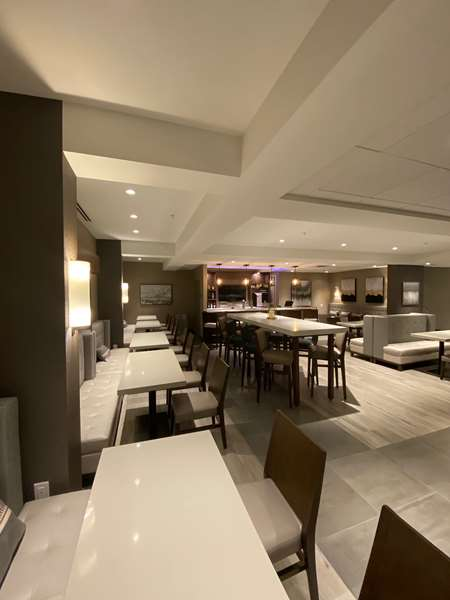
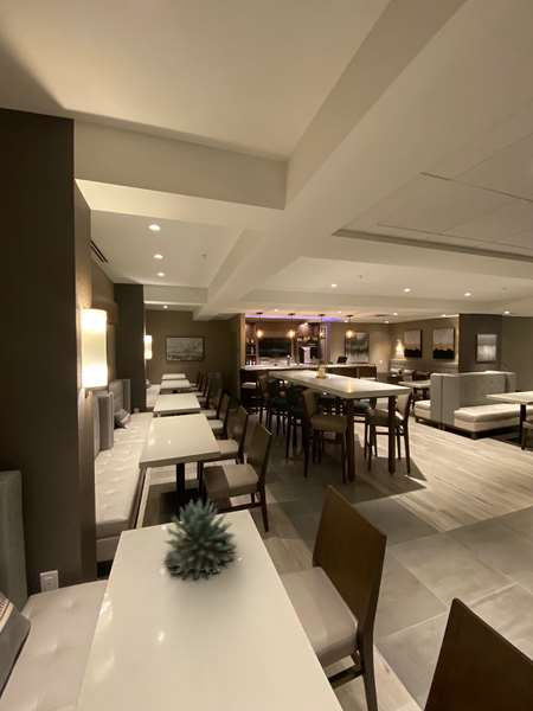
+ succulent plant (204, 527)
